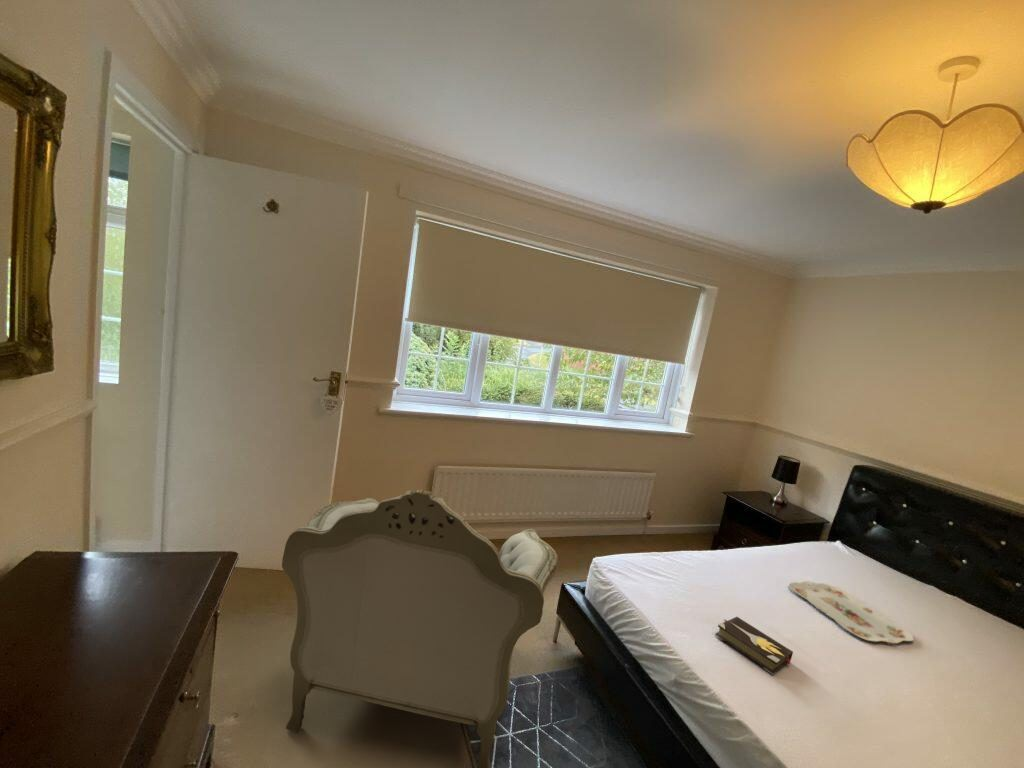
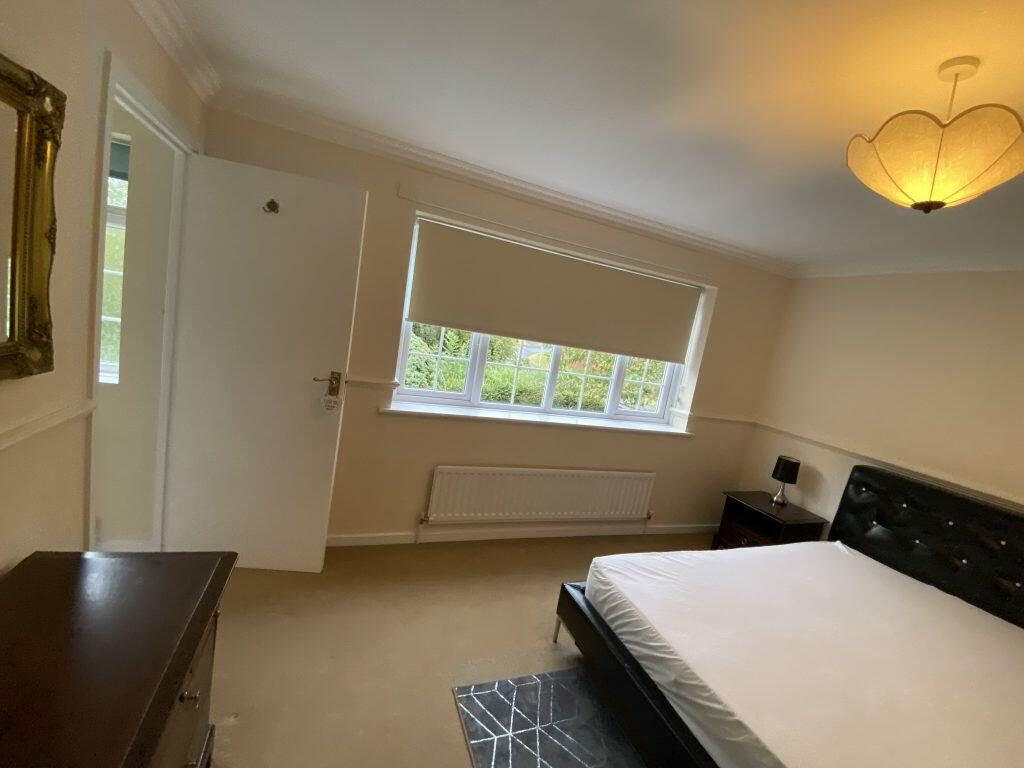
- hardback book (753, 642)
- serving tray (846, 610)
- armchair (429, 578)
